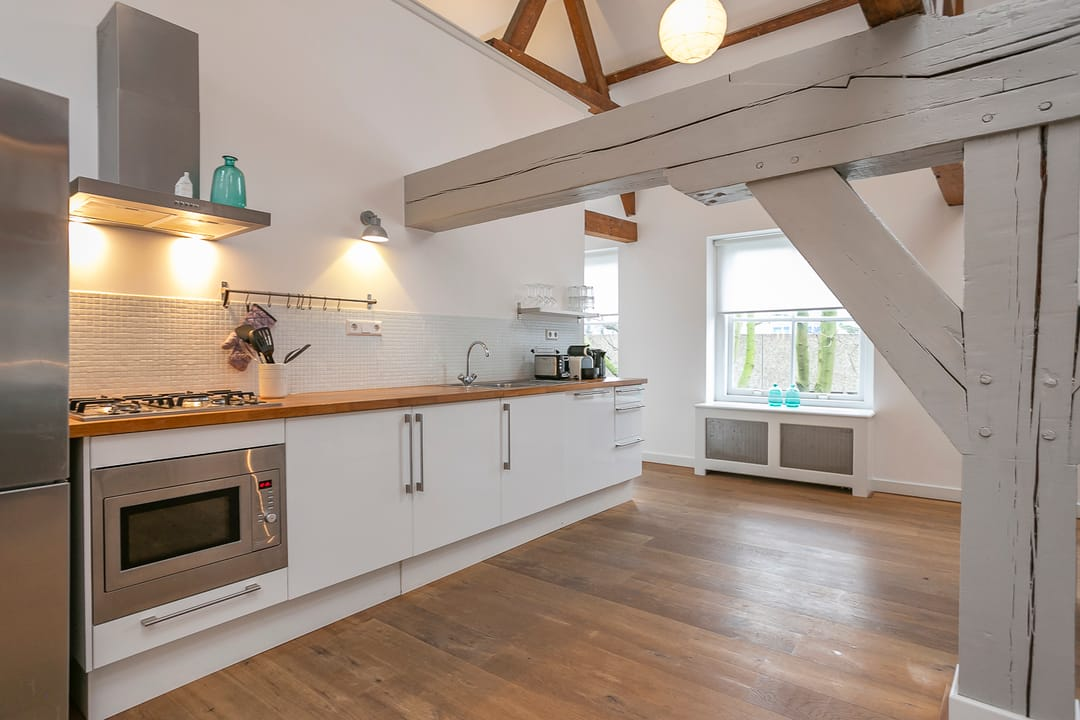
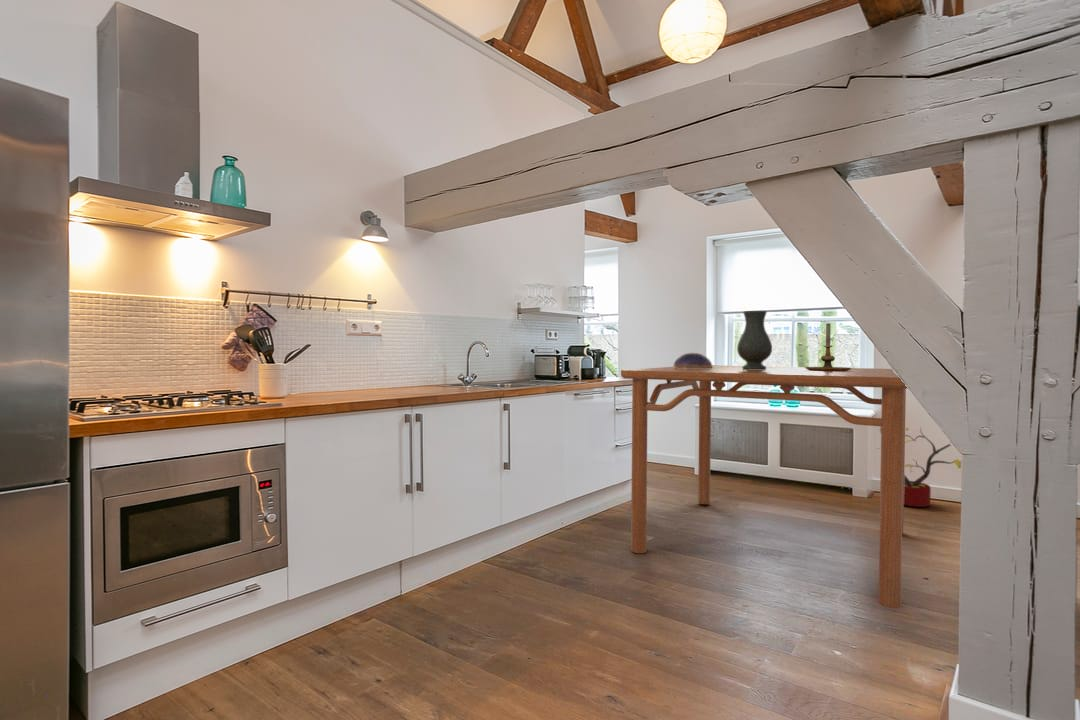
+ dining table (774, 399)
+ vase (754, 340)
+ decorative plant (917, 465)
+ candle holder (828, 346)
+ decorative bowl (692, 360)
